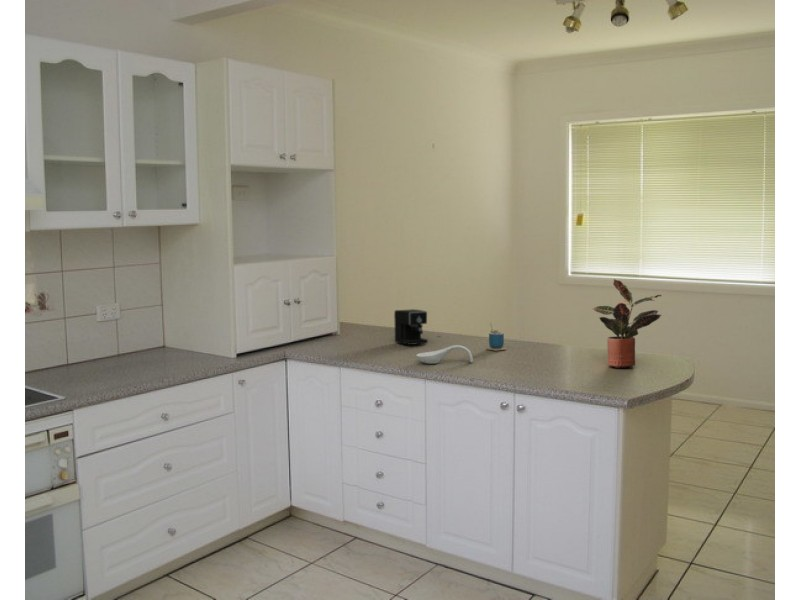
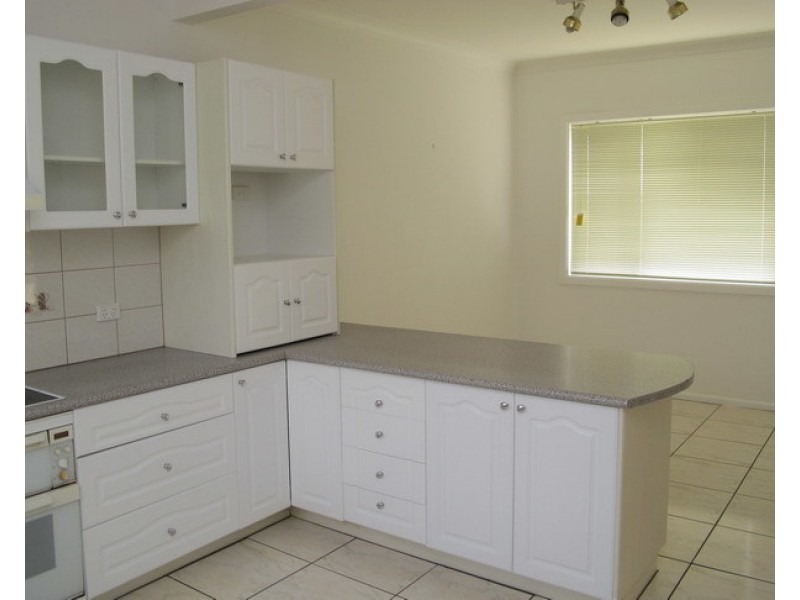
- potted plant (628, 322)
- spoon rest (444, 354)
- coffee maker (425, 323)
- cup (496, 336)
